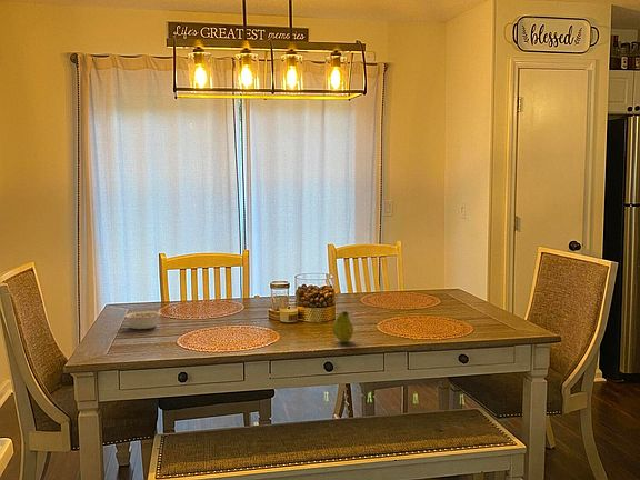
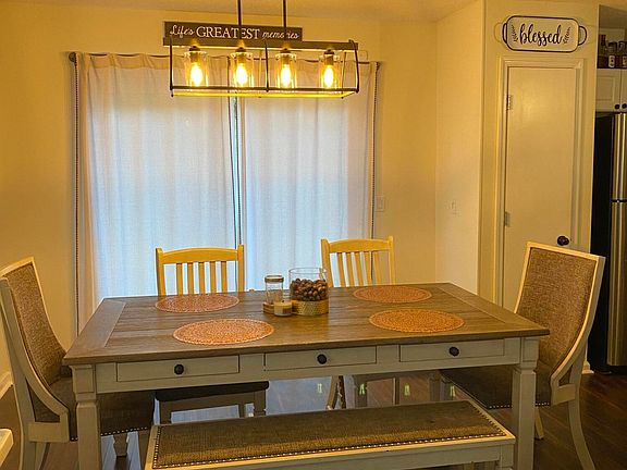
- fruit (343, 326)
- legume (144, 319)
